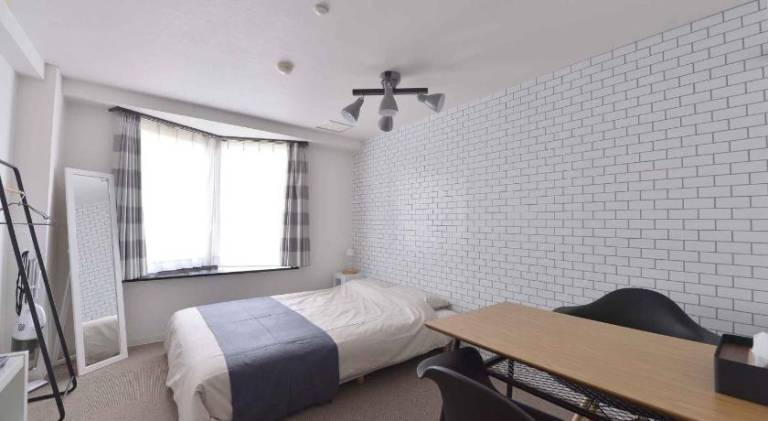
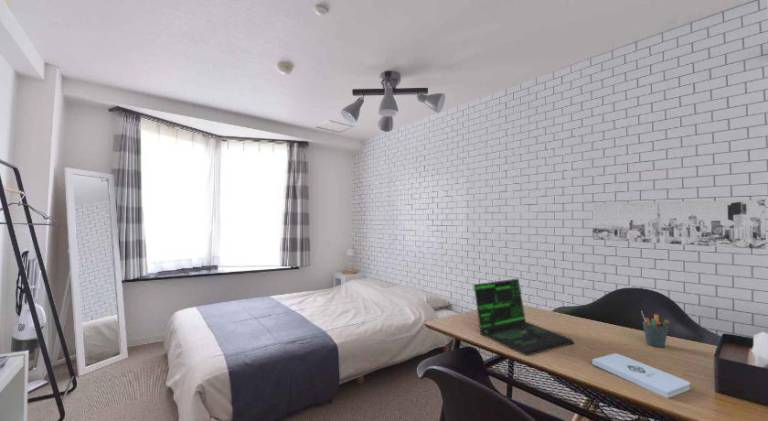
+ notepad (638, 372)
+ laptop (525, 310)
+ wall art (665, 222)
+ pen holder (655, 328)
